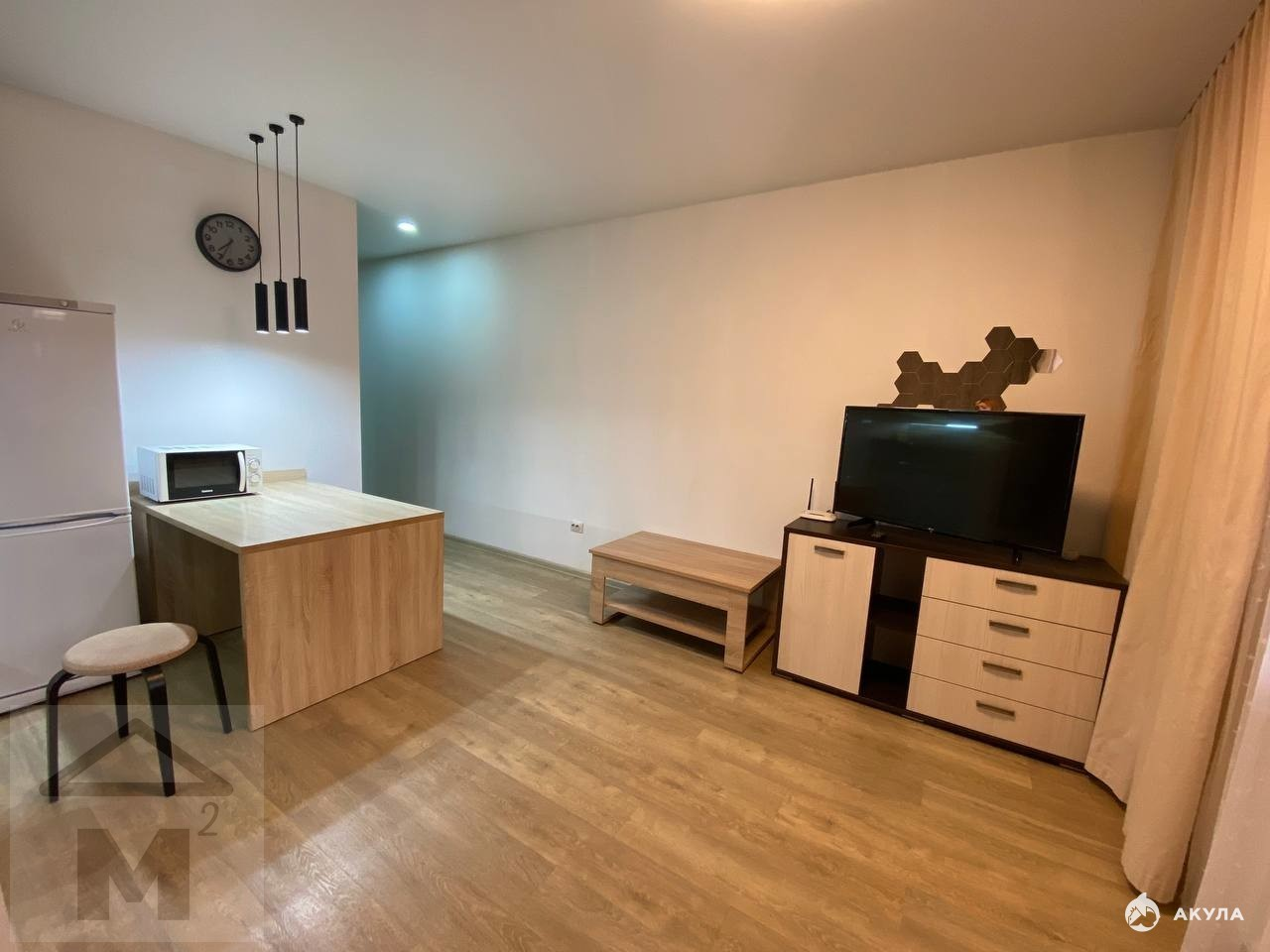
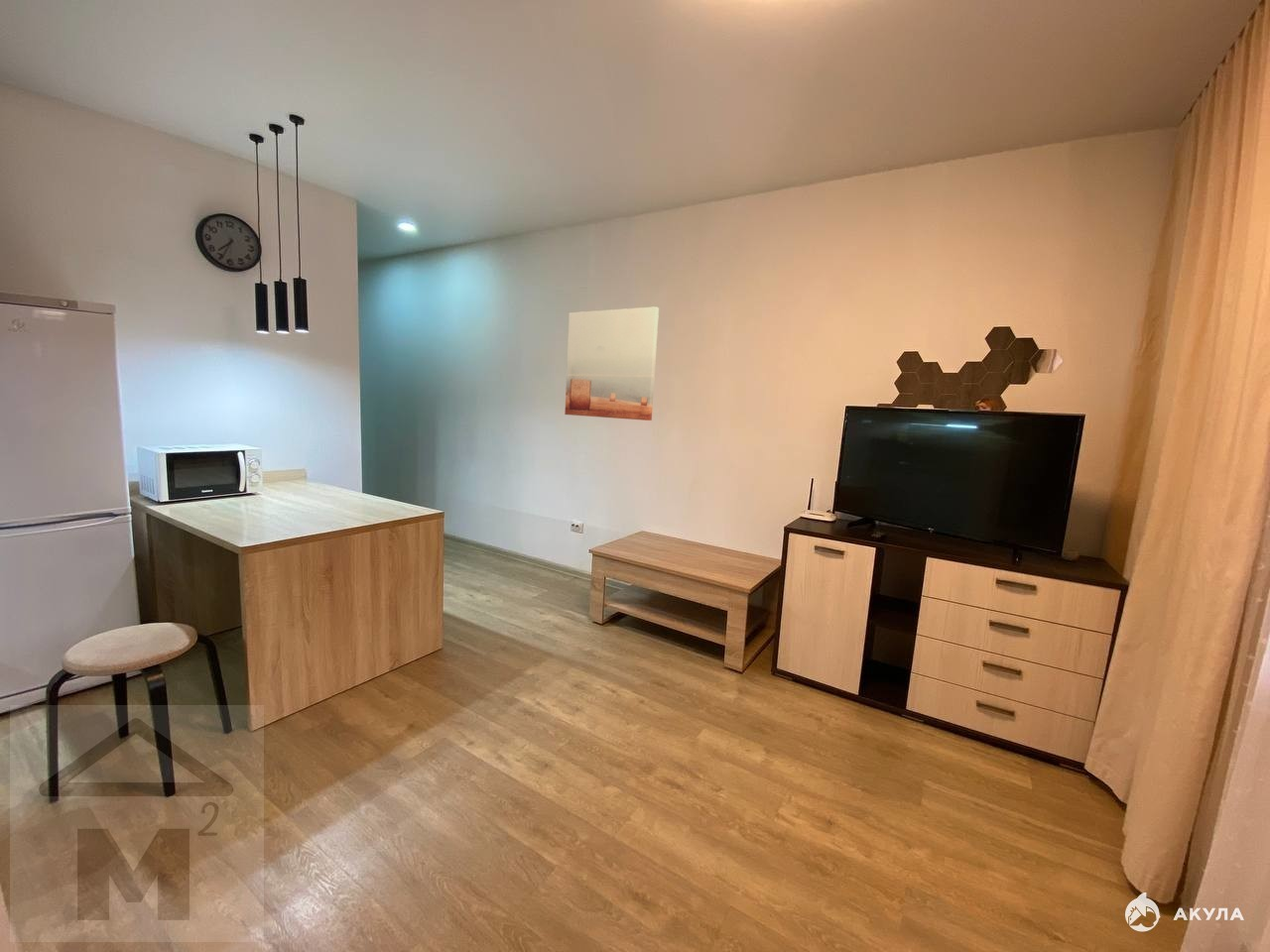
+ wall art (608, 364)
